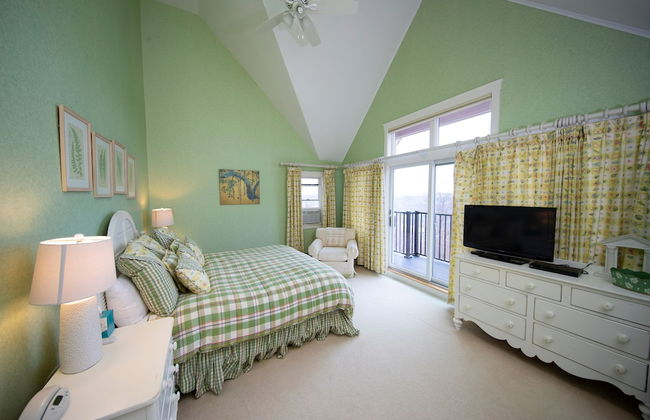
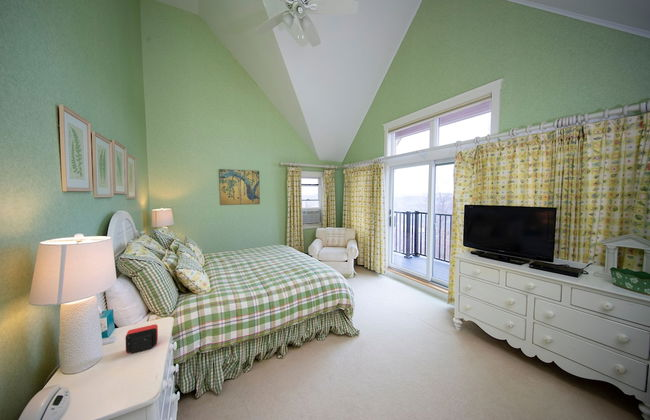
+ alarm clock (142, 338)
